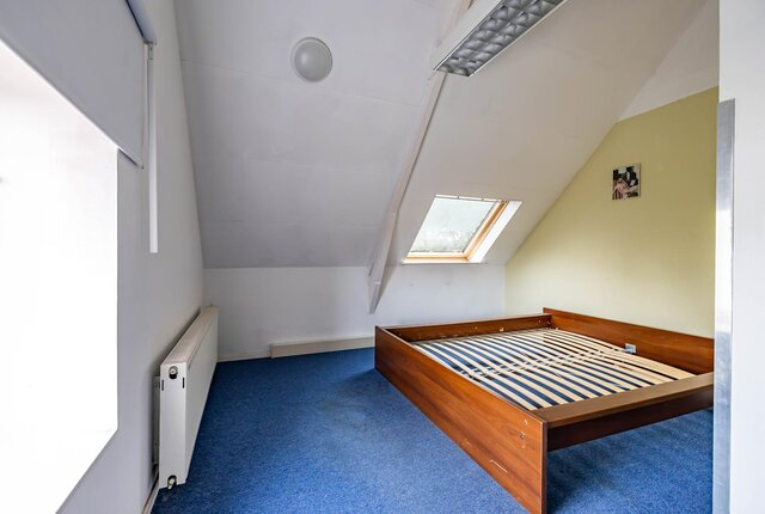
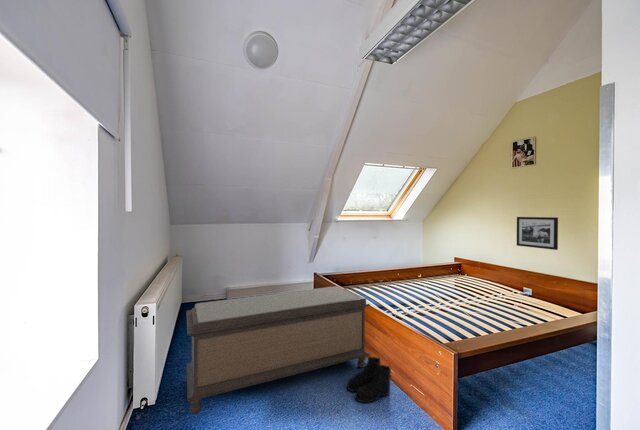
+ picture frame (536, 232)
+ boots (369, 375)
+ bench (281, 336)
